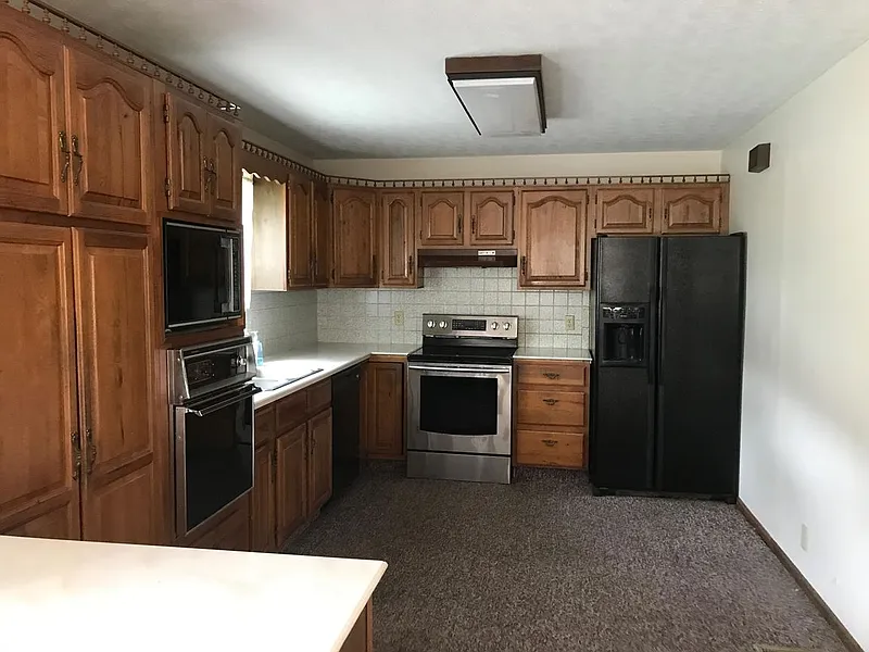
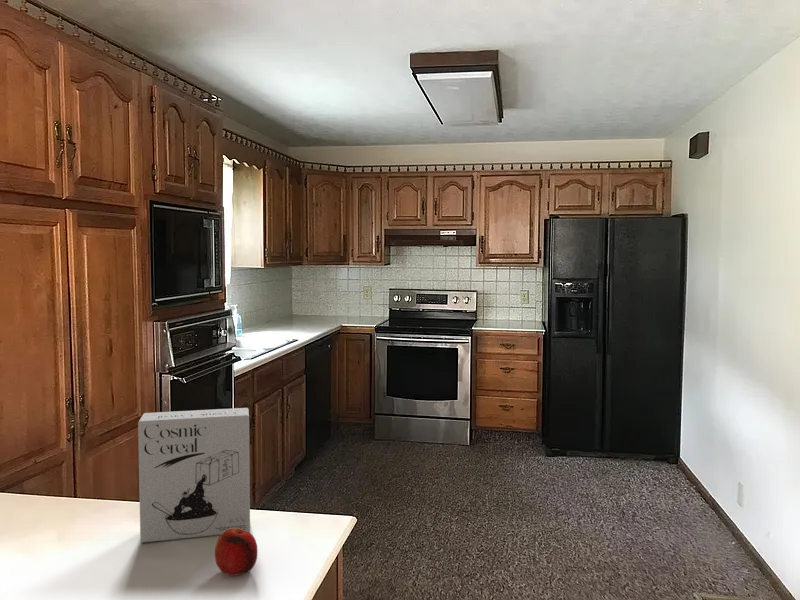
+ fruit (236, 550)
+ cereal box (196, 472)
